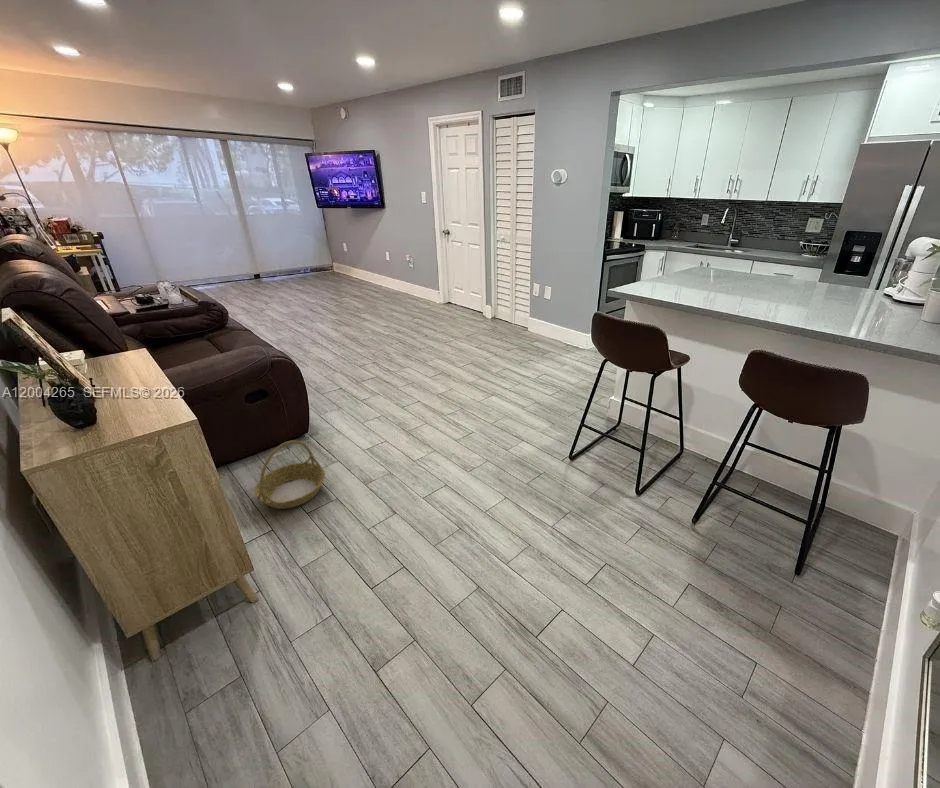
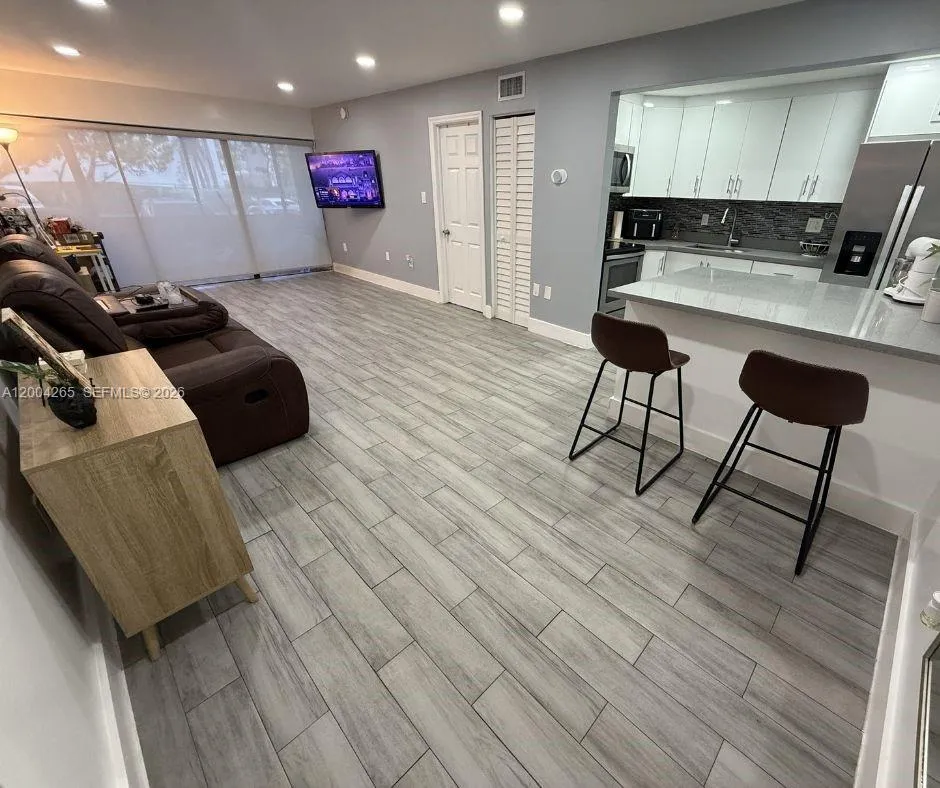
- basket (287, 469)
